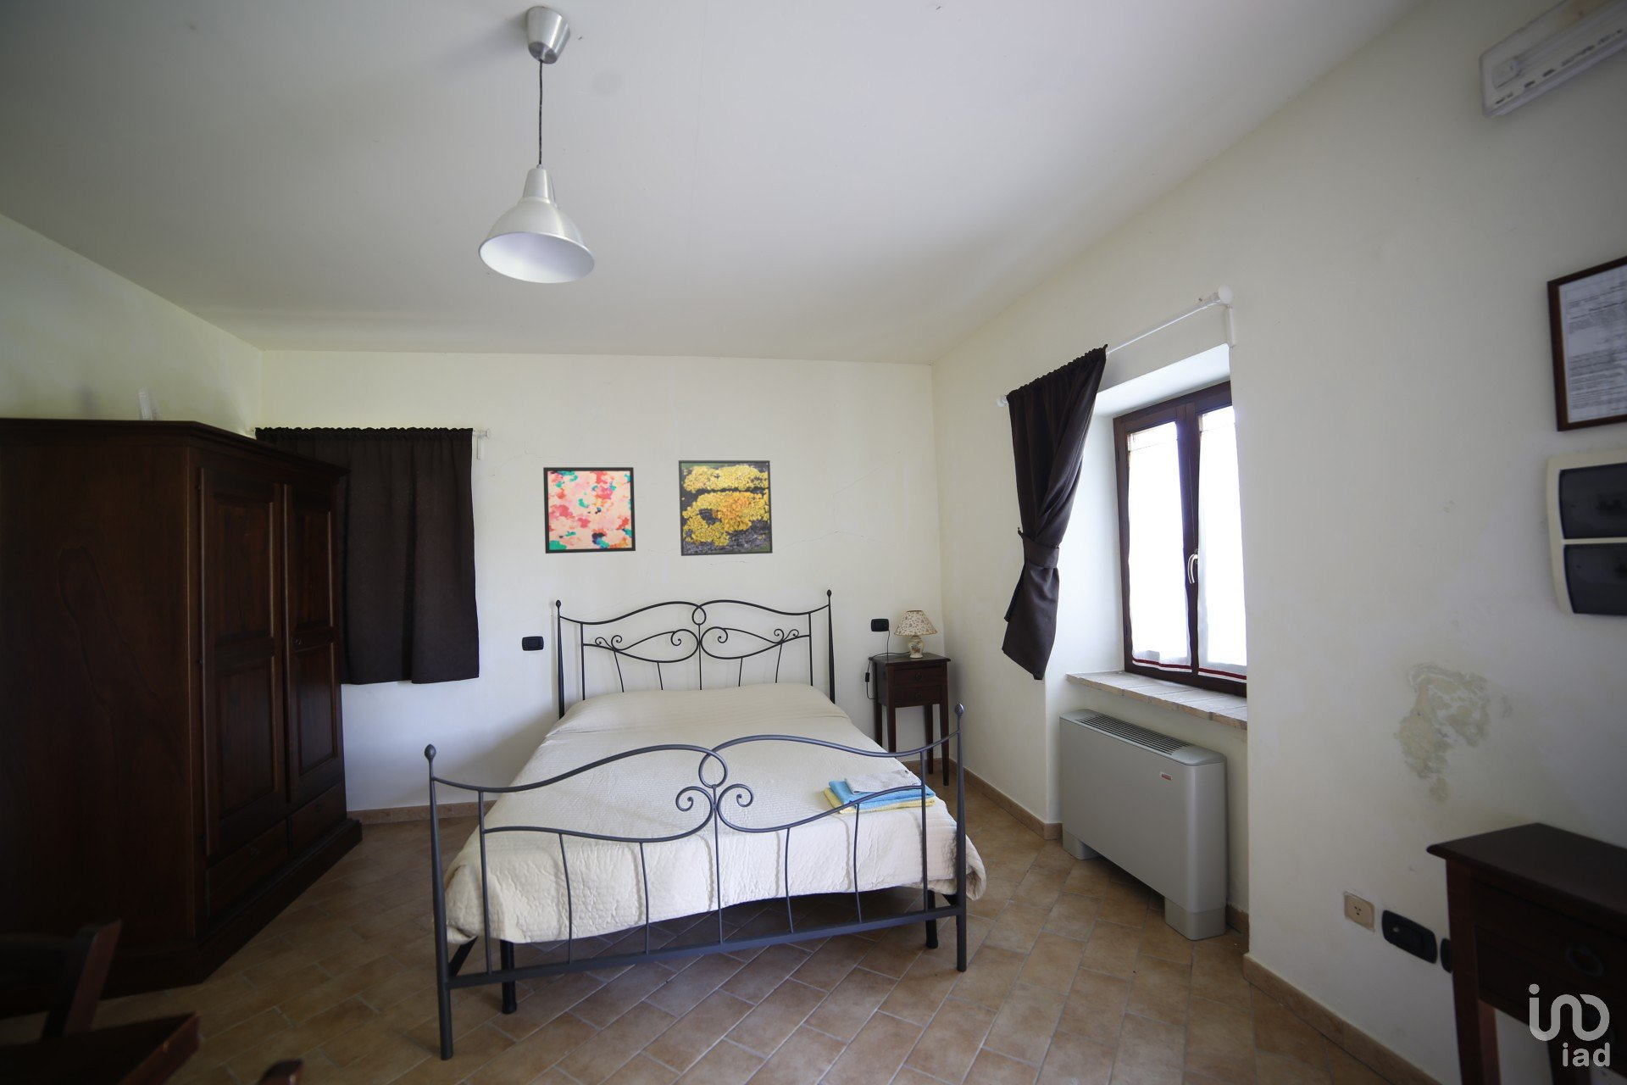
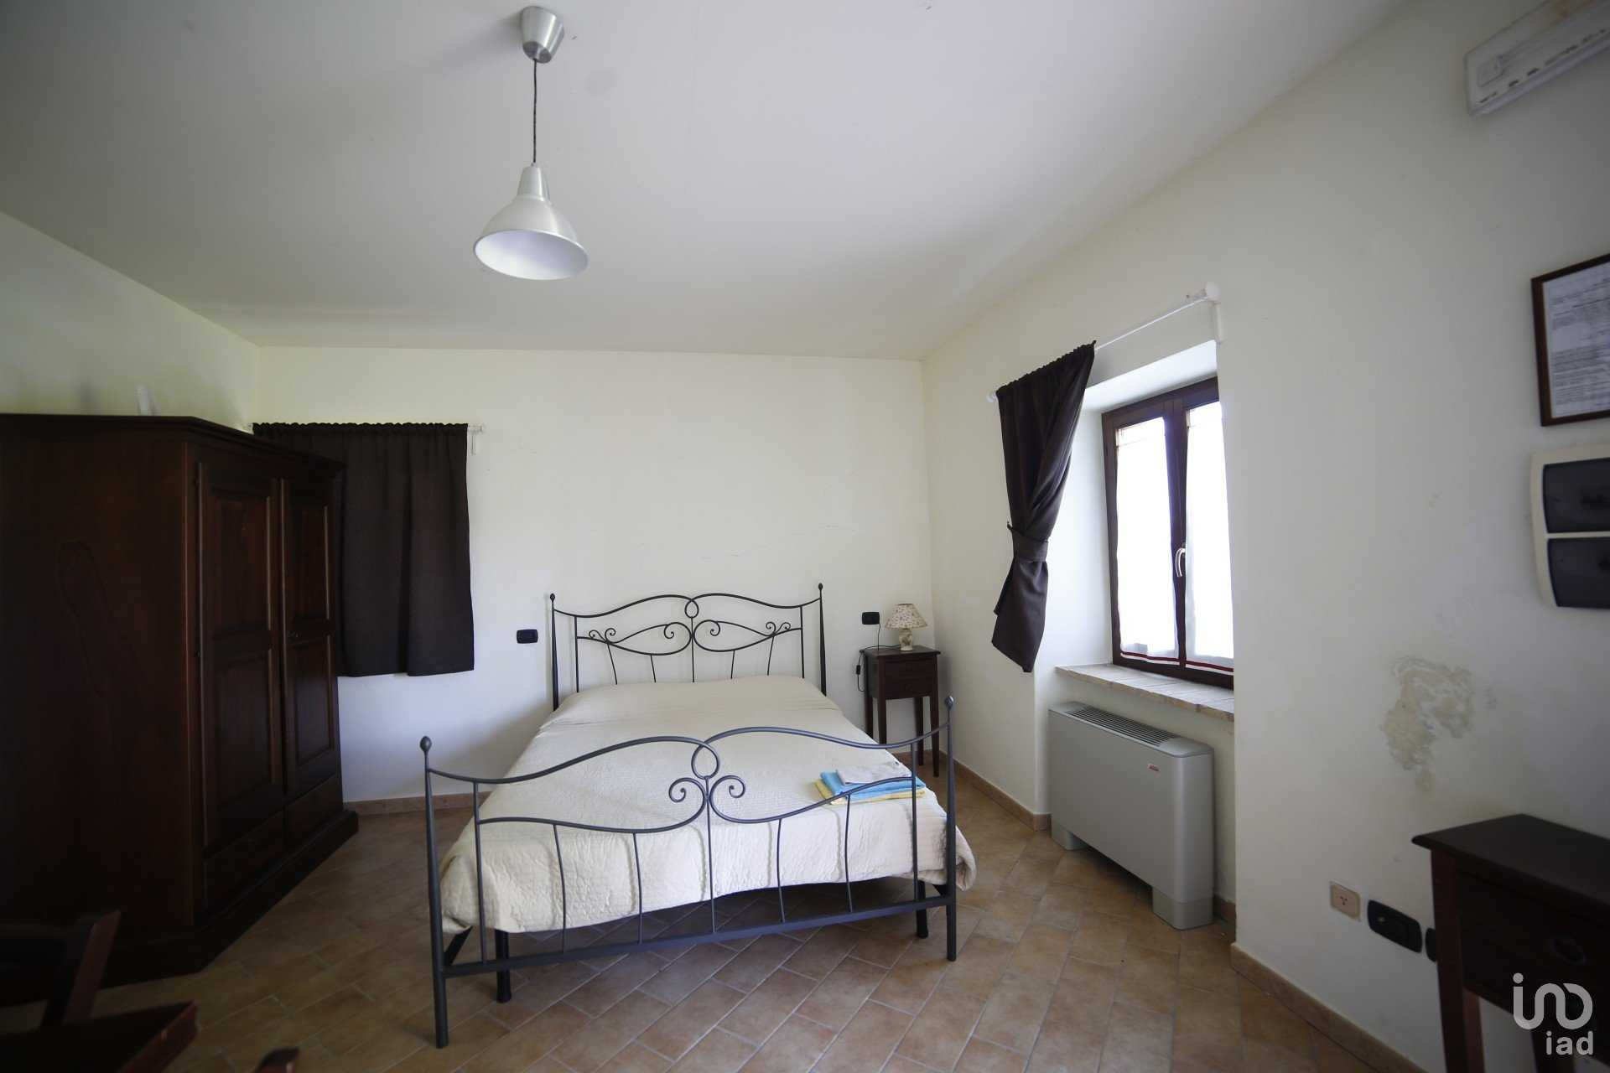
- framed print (725, 507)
- wall art (590, 510)
